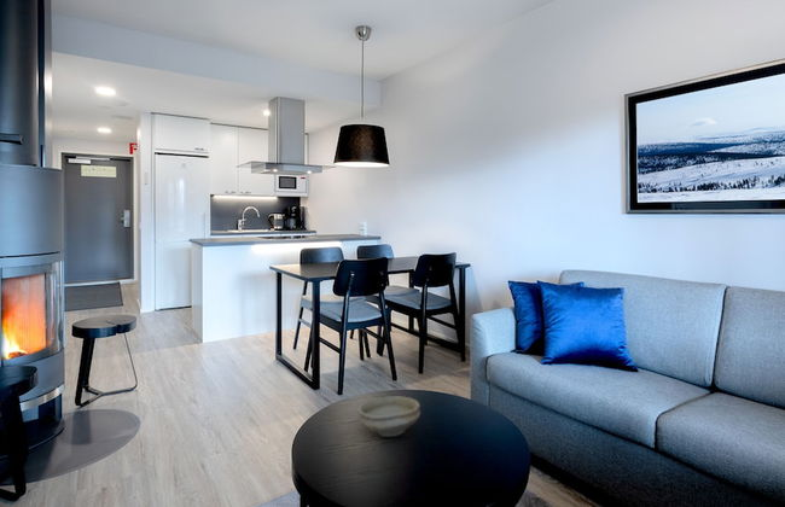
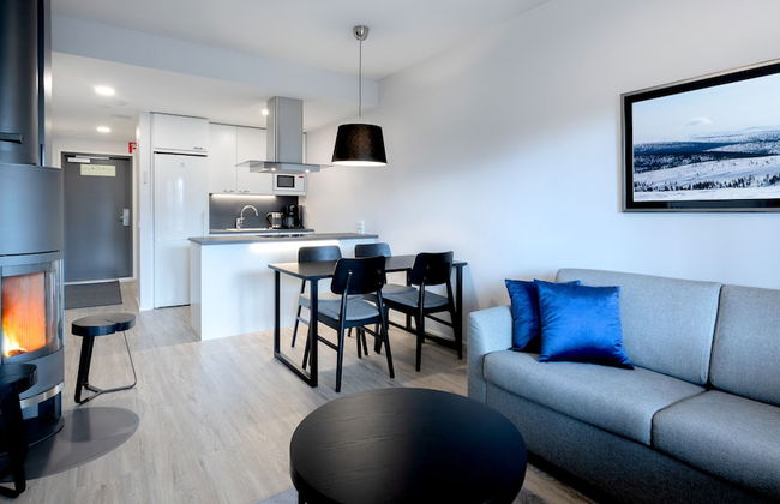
- bowl (389, 418)
